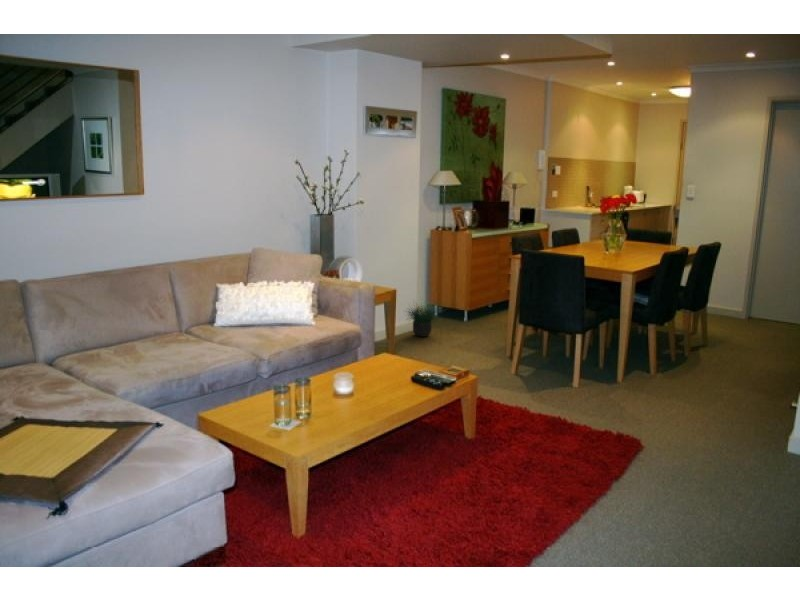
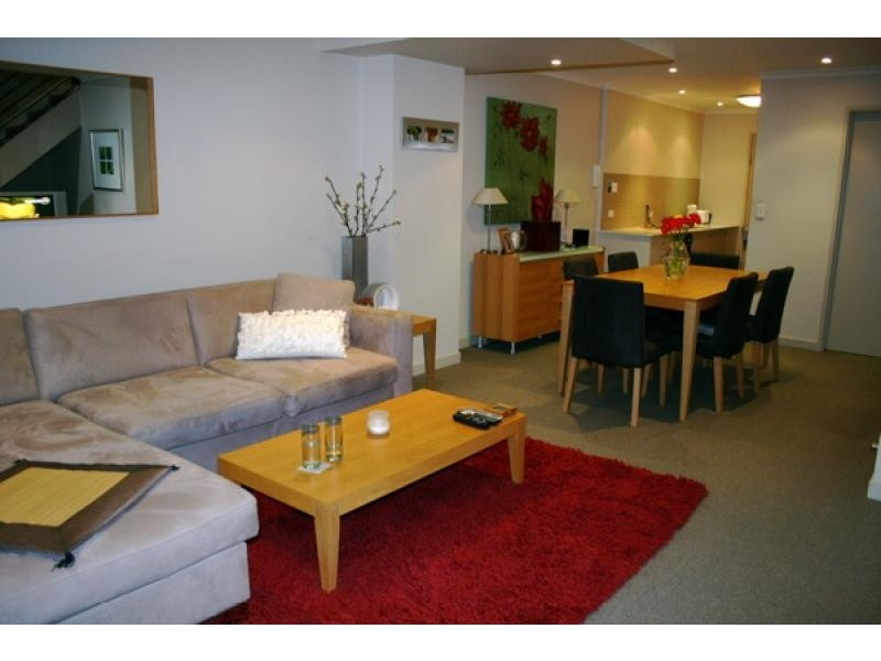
- potted plant (422, 314)
